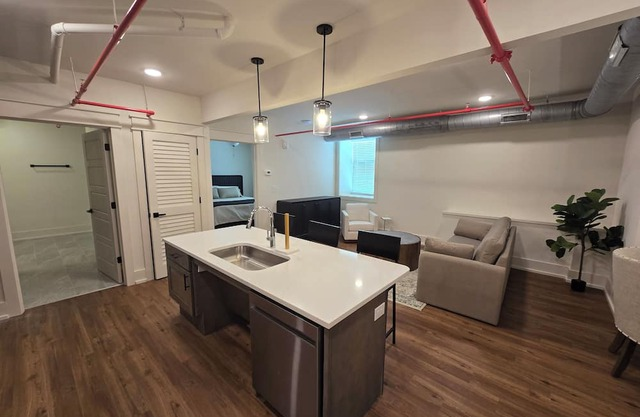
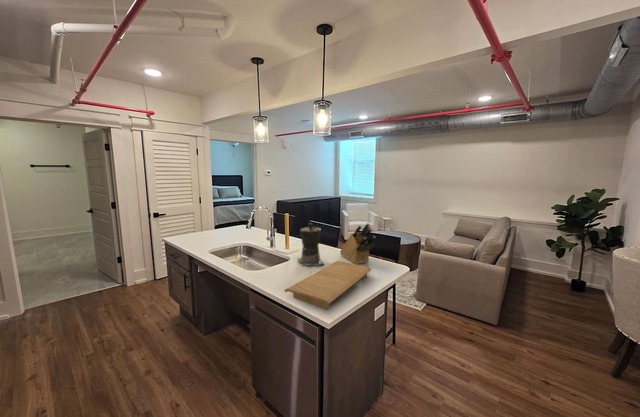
+ cutting board (332, 281)
+ coffee maker (310, 242)
+ knife block (356, 240)
